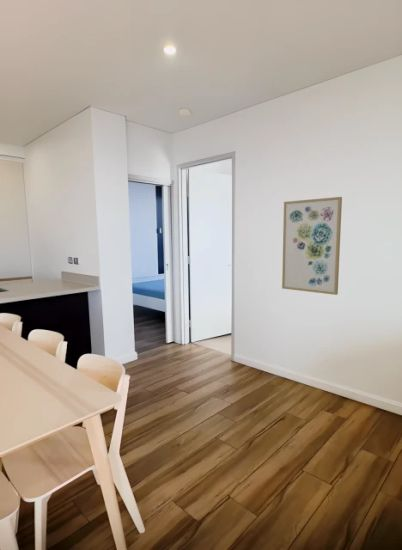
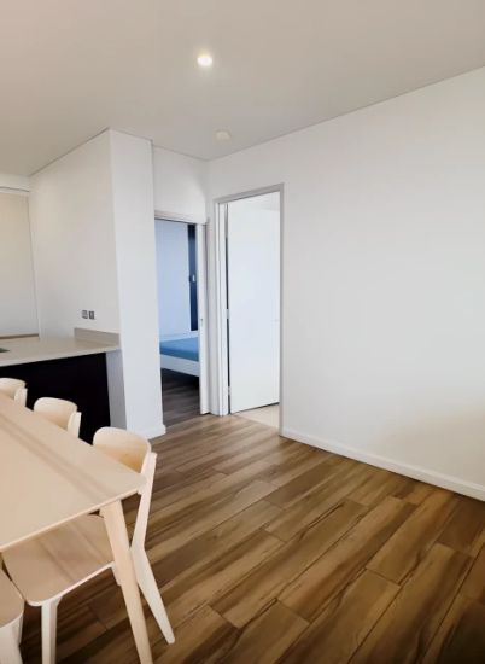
- wall art (309, 246)
